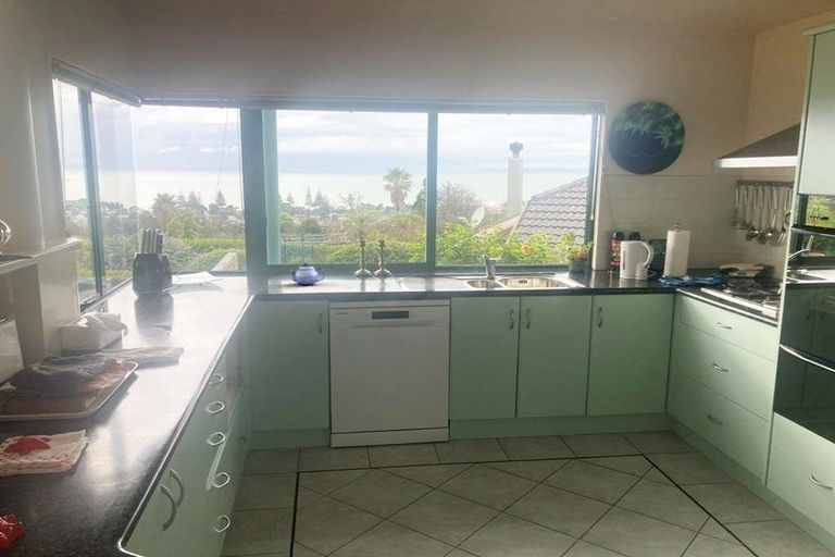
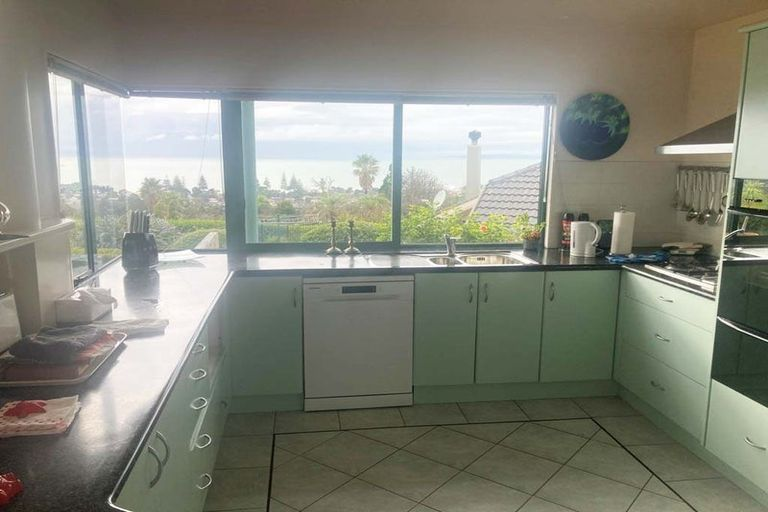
- teapot (307, 273)
